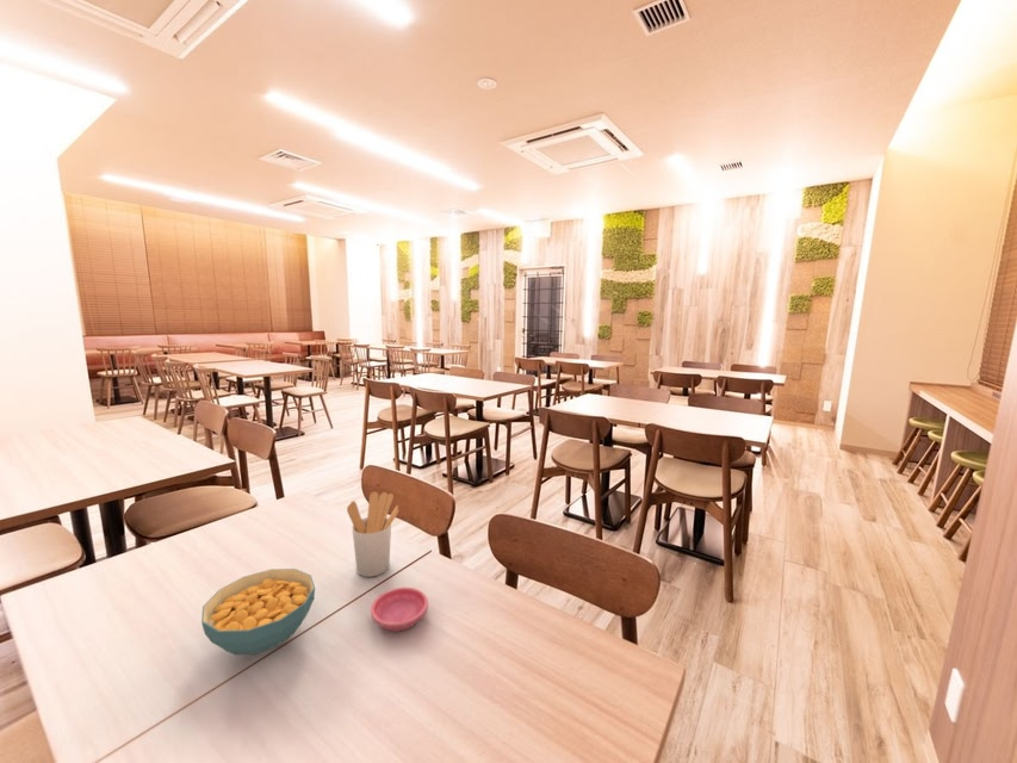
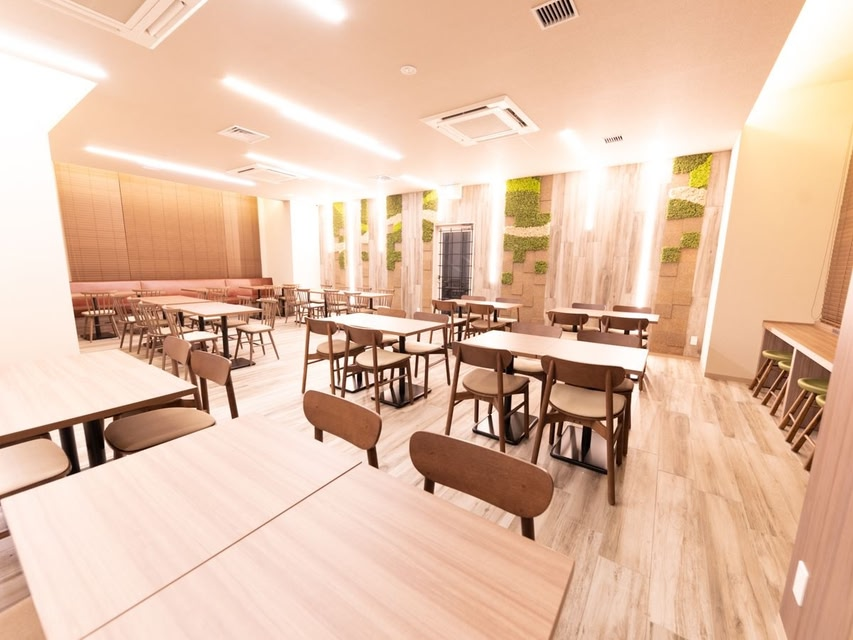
- cereal bowl (262, 618)
- utensil holder (374, 531)
- saucer (399, 610)
